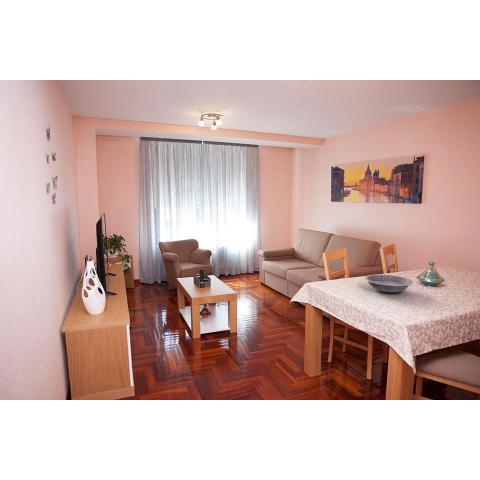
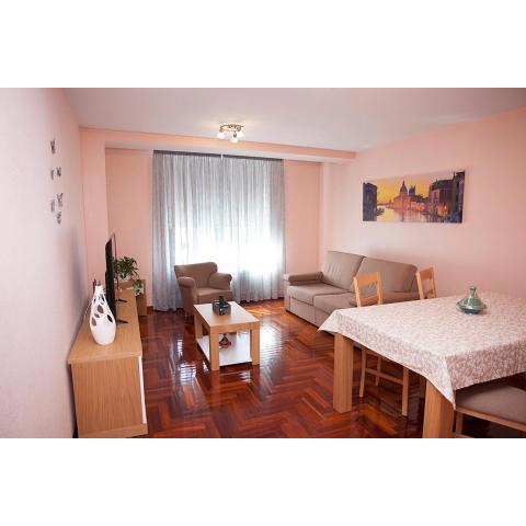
- bowl (387, 285)
